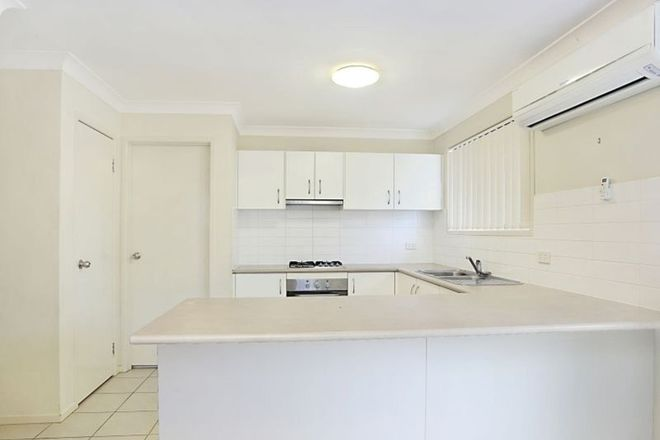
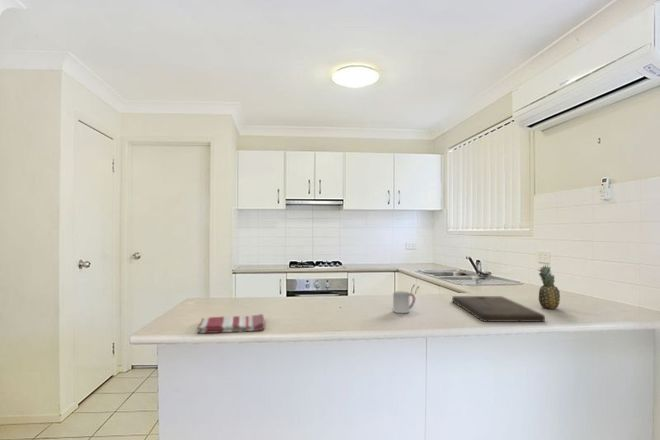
+ cutting board (493, 307)
+ fruit (548, 286)
+ dish towel (232, 322)
+ cup (404, 301)
